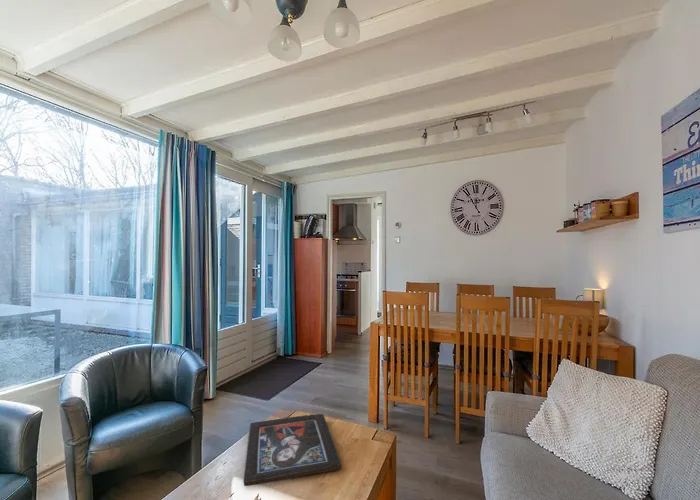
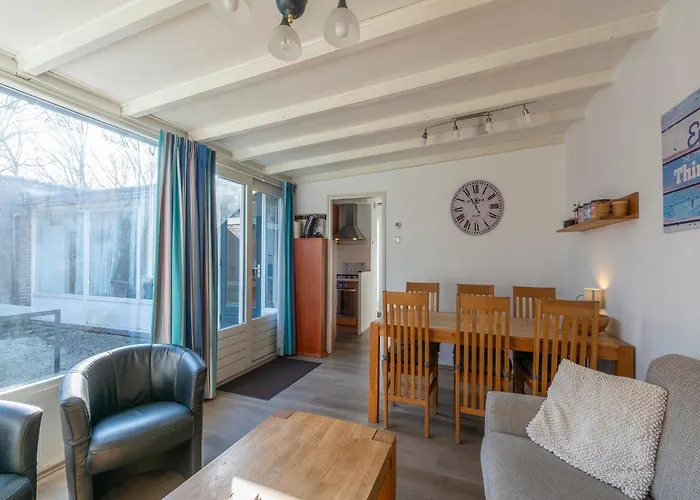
- religious icon (290, 444)
